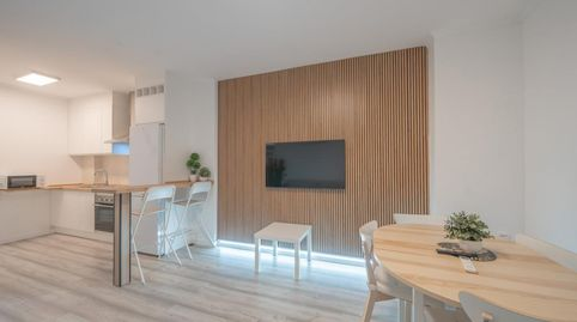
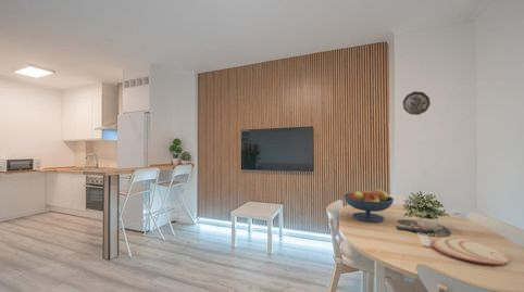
+ plate (466, 246)
+ decorative plate (415, 103)
+ fruit bowl (367, 203)
